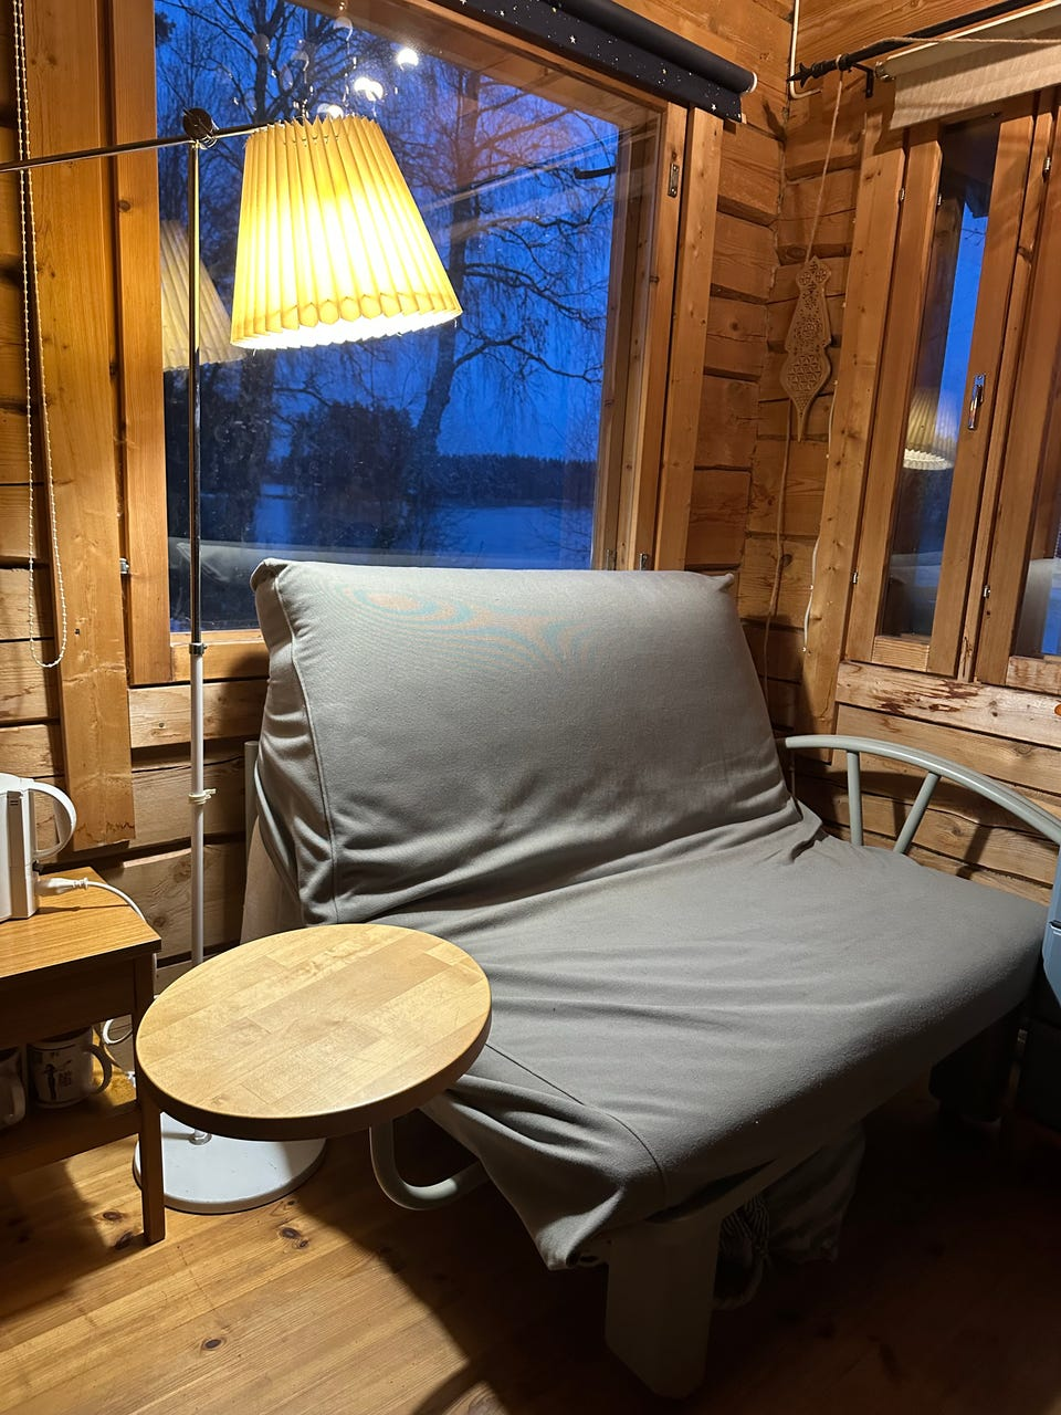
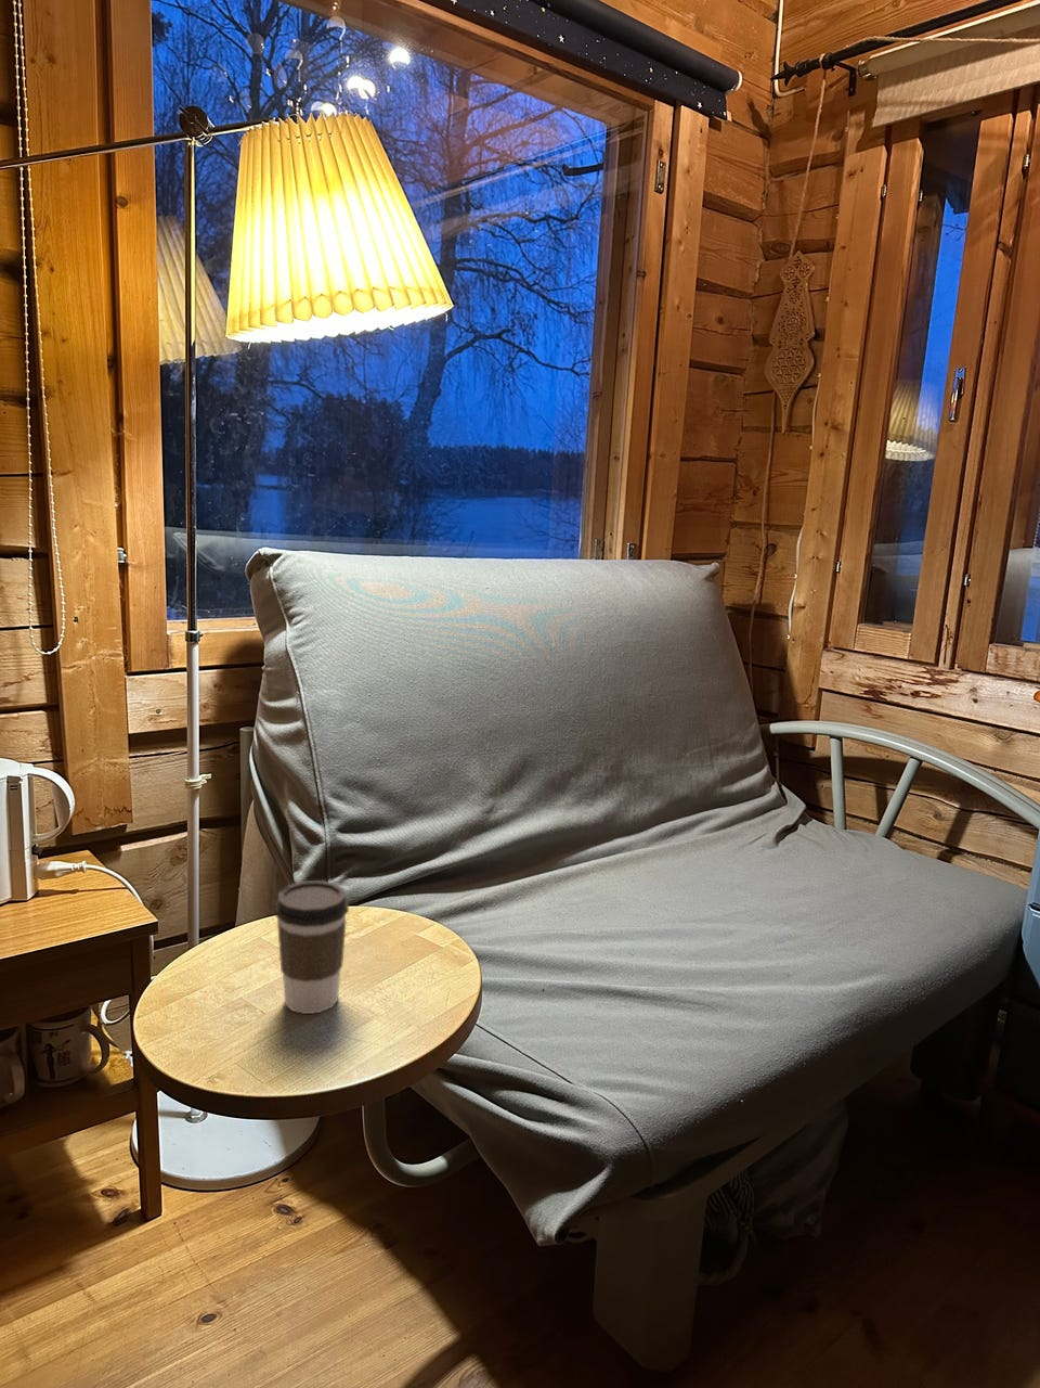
+ coffee cup (311, 946)
